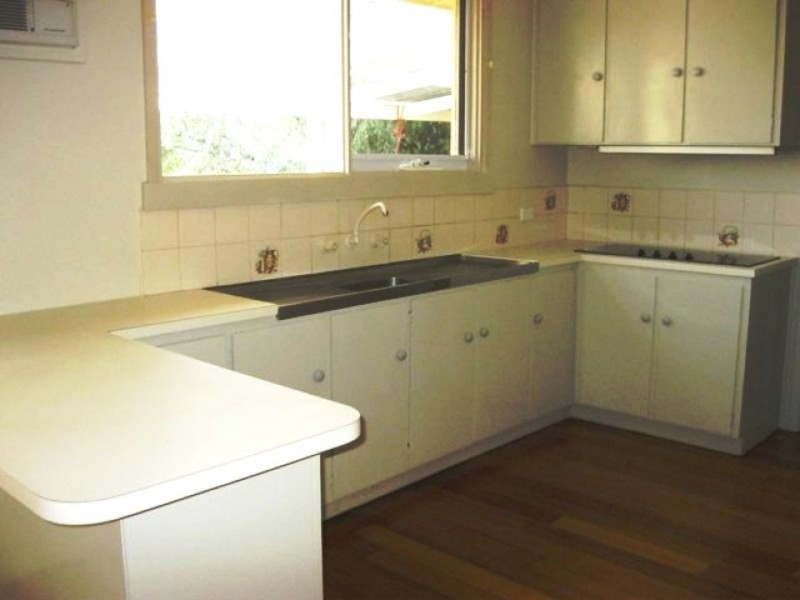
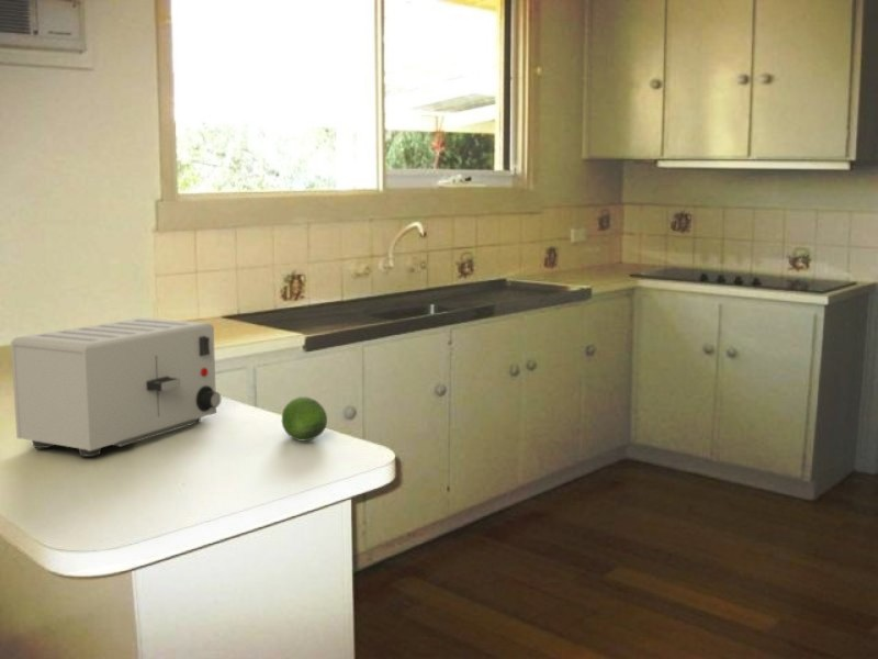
+ toaster (125, 382)
+ fruit (303, 417)
